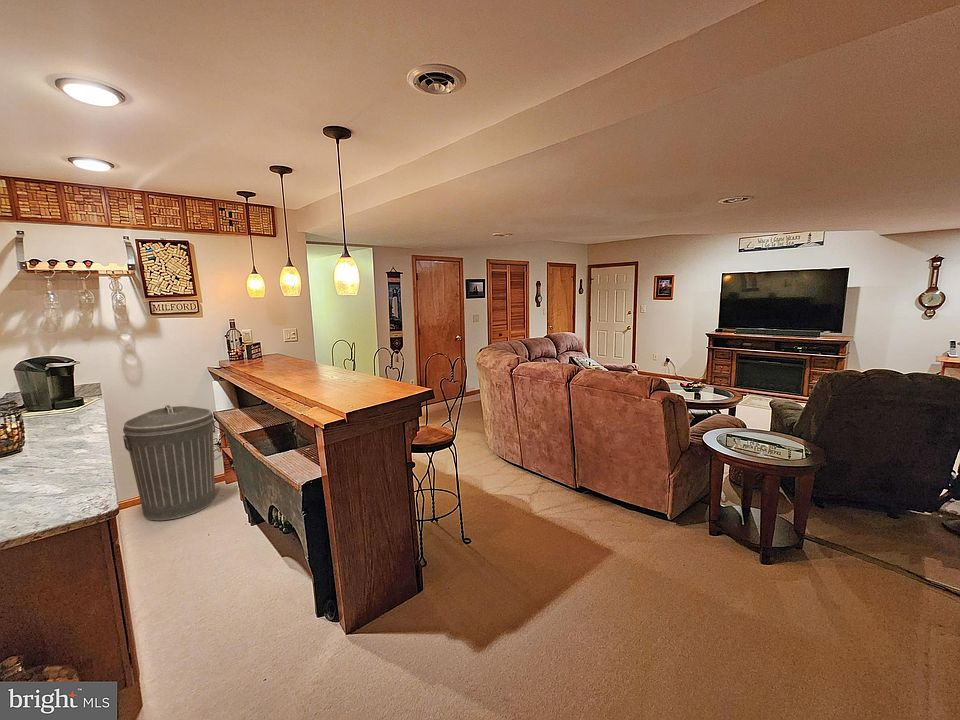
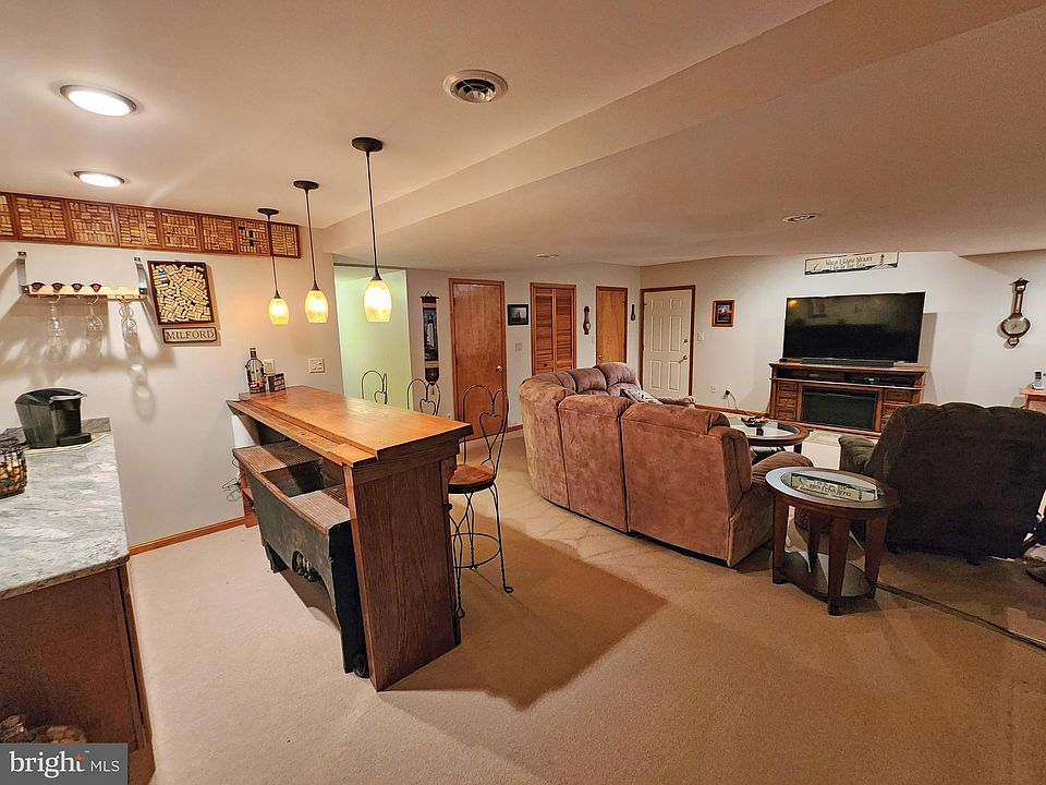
- trash can (174, 456)
